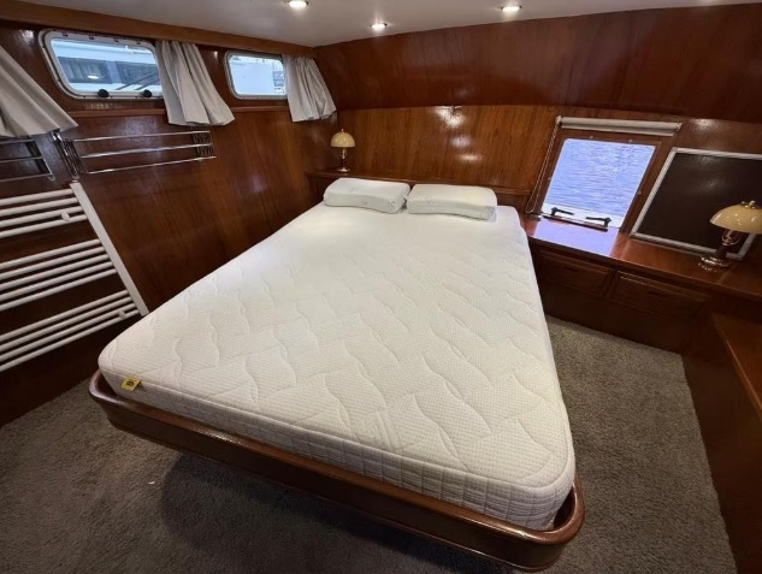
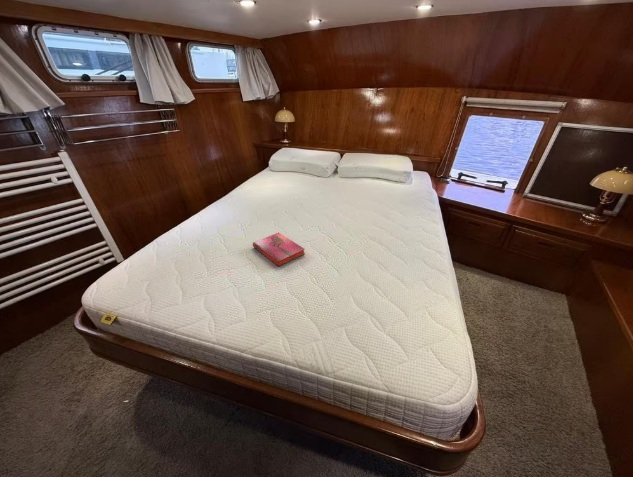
+ hardback book (278, 248)
